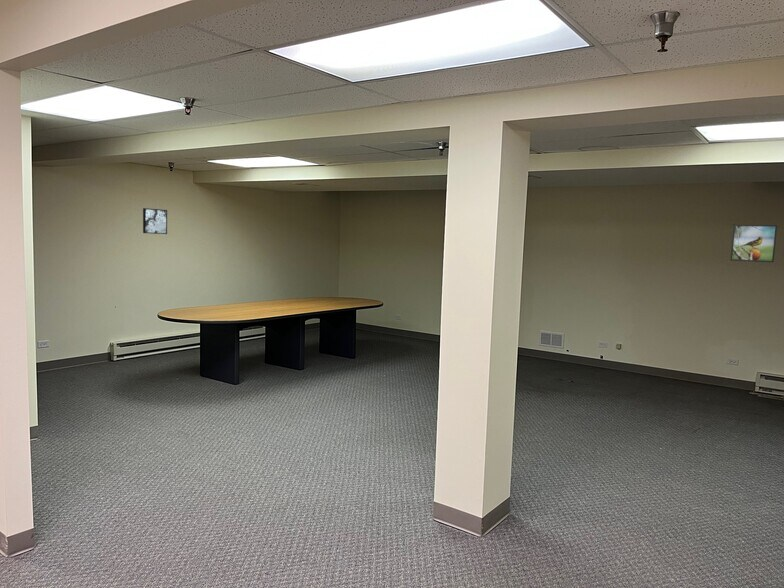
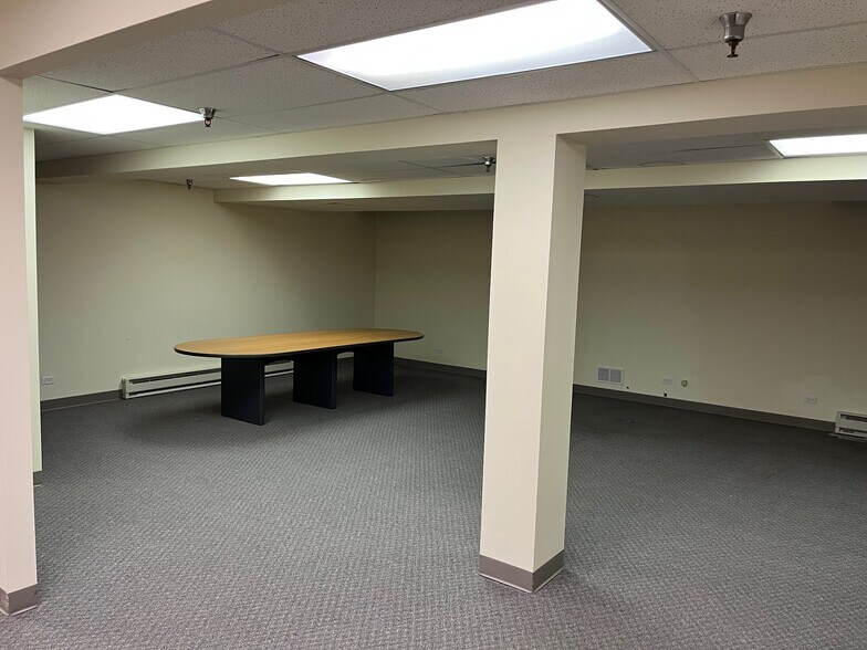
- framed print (753, 243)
- wall art (155, 221)
